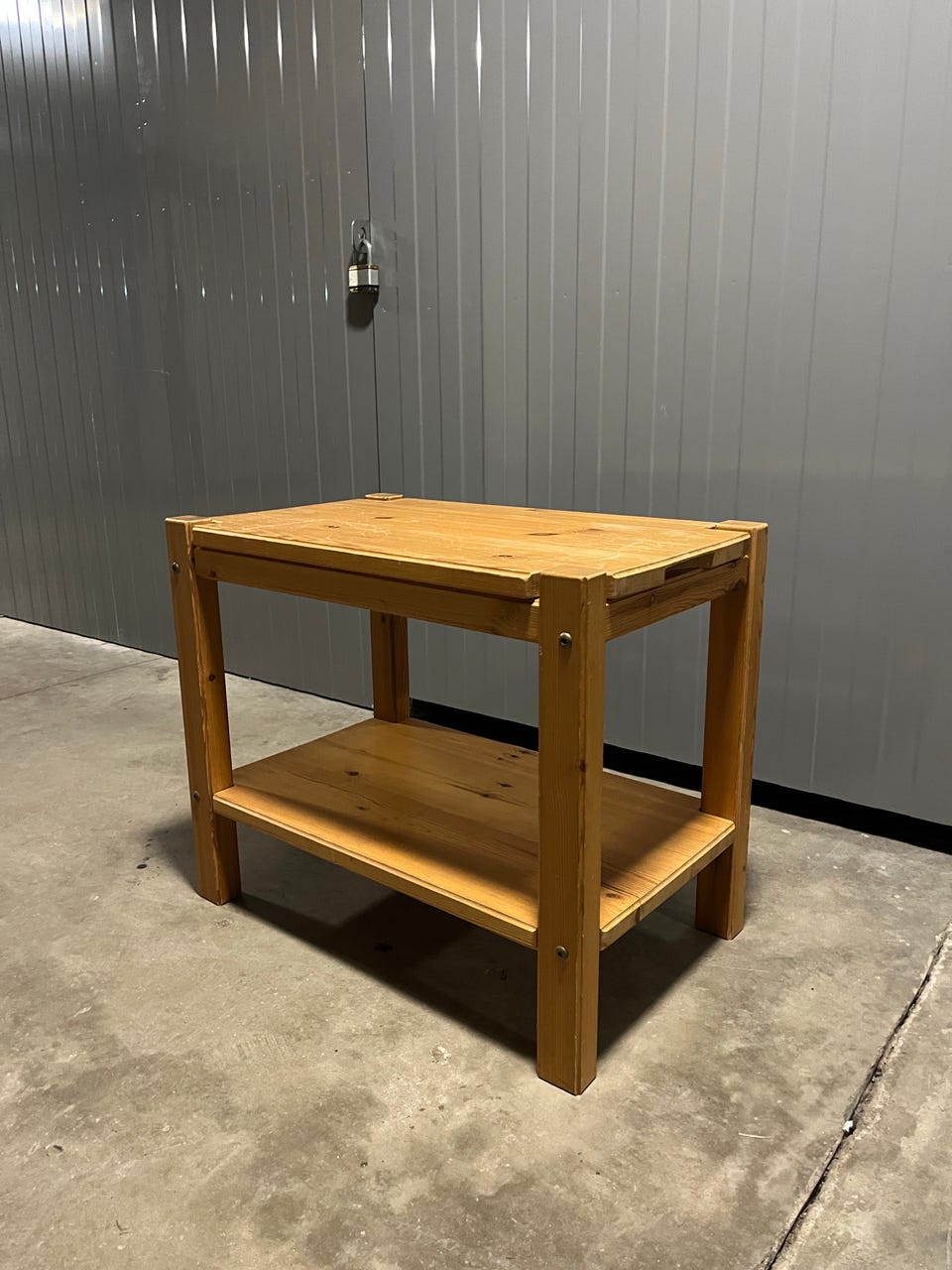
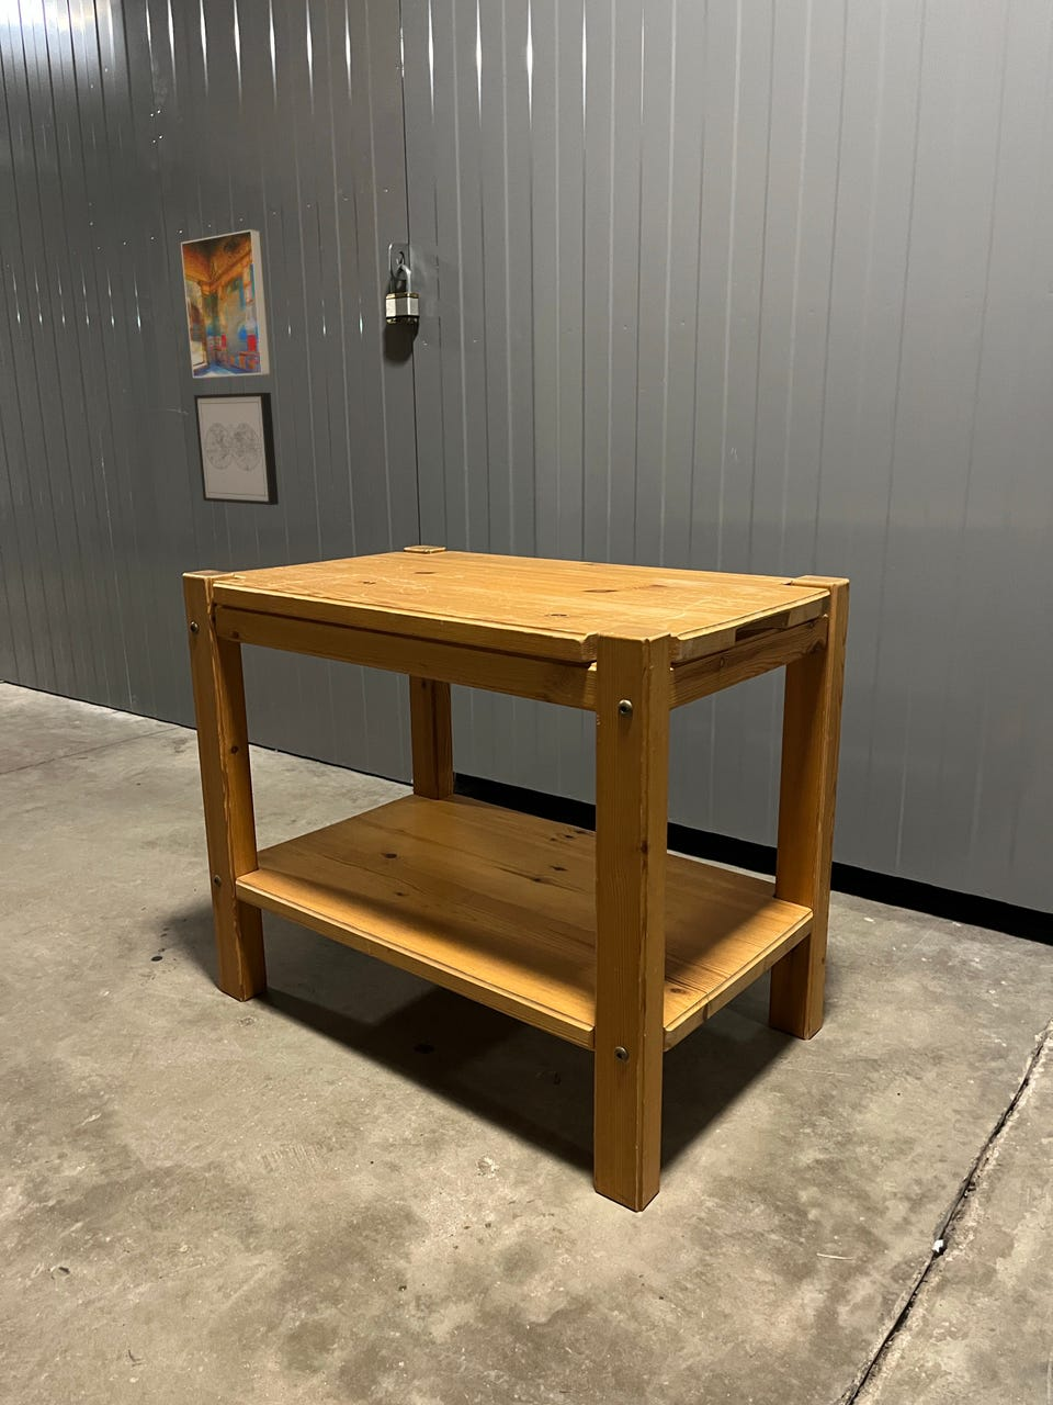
+ wall art (234, 449)
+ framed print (225, 308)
